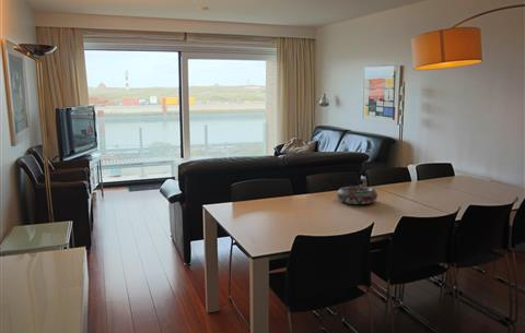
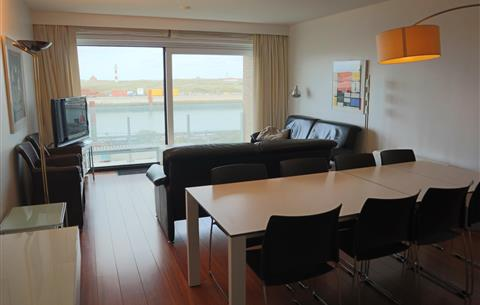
- decorative bowl (357, 194)
